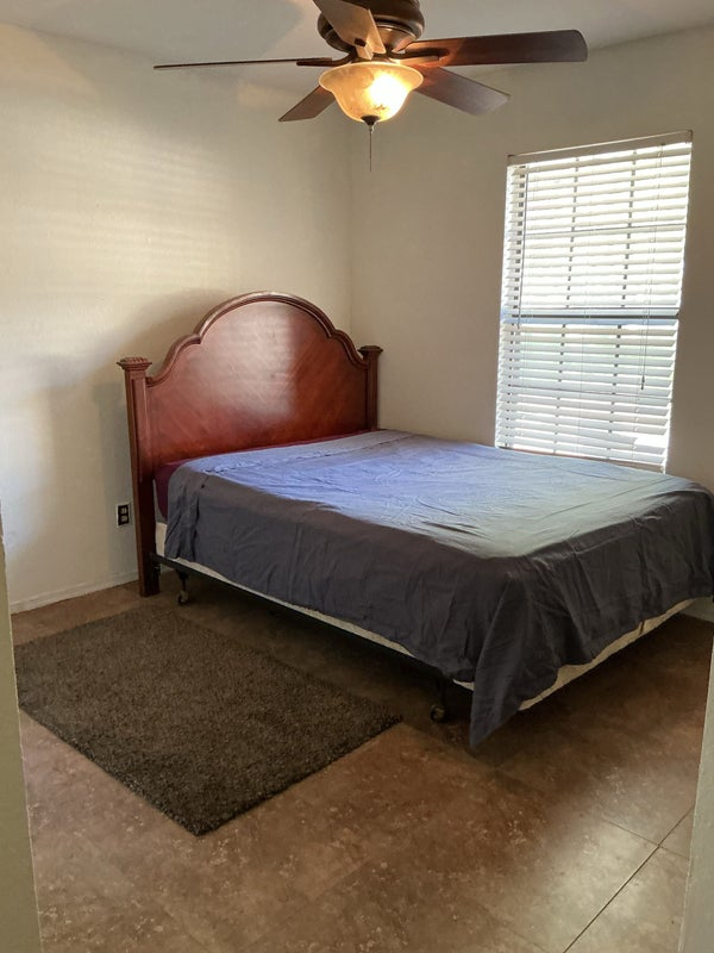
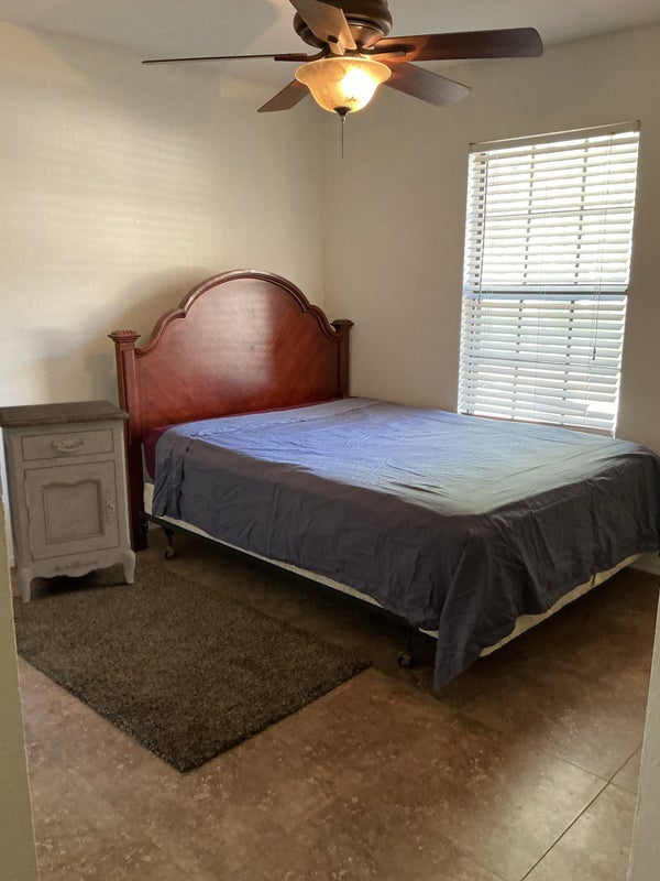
+ nightstand (67, 497)
